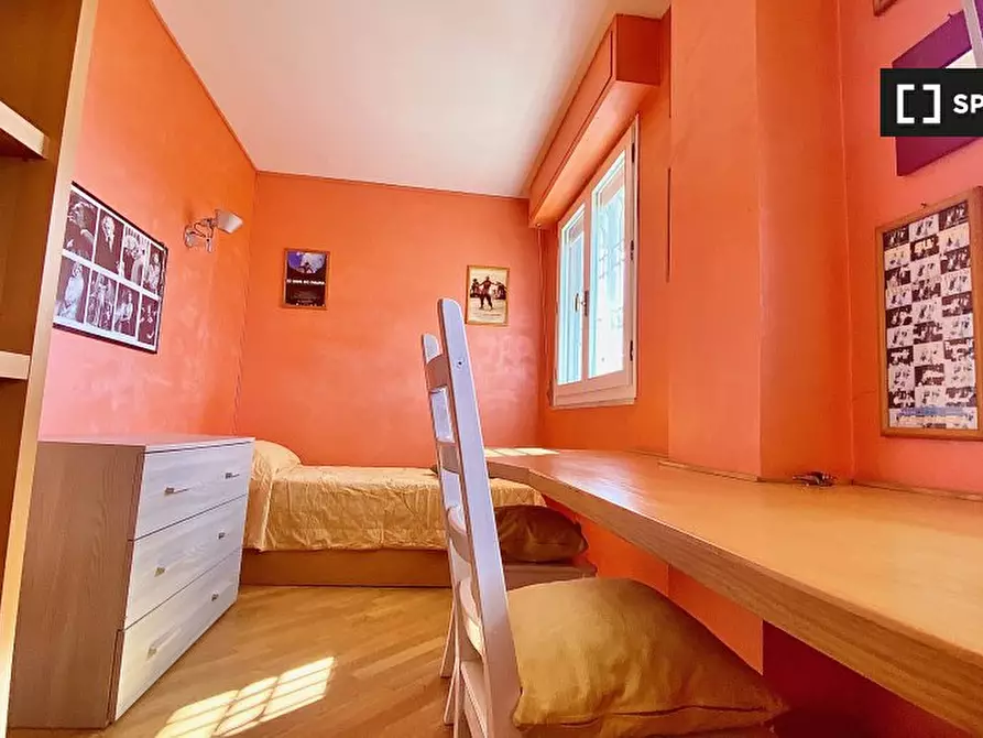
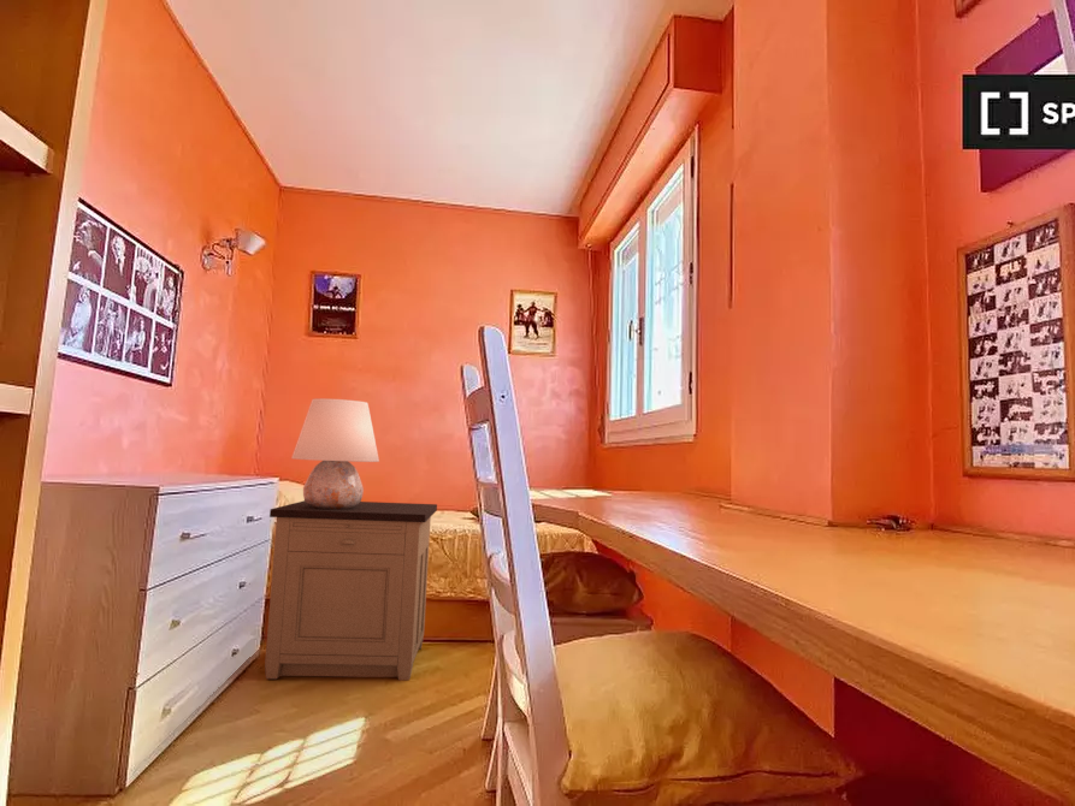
+ table lamp (336, 454)
+ nightstand (356, 582)
